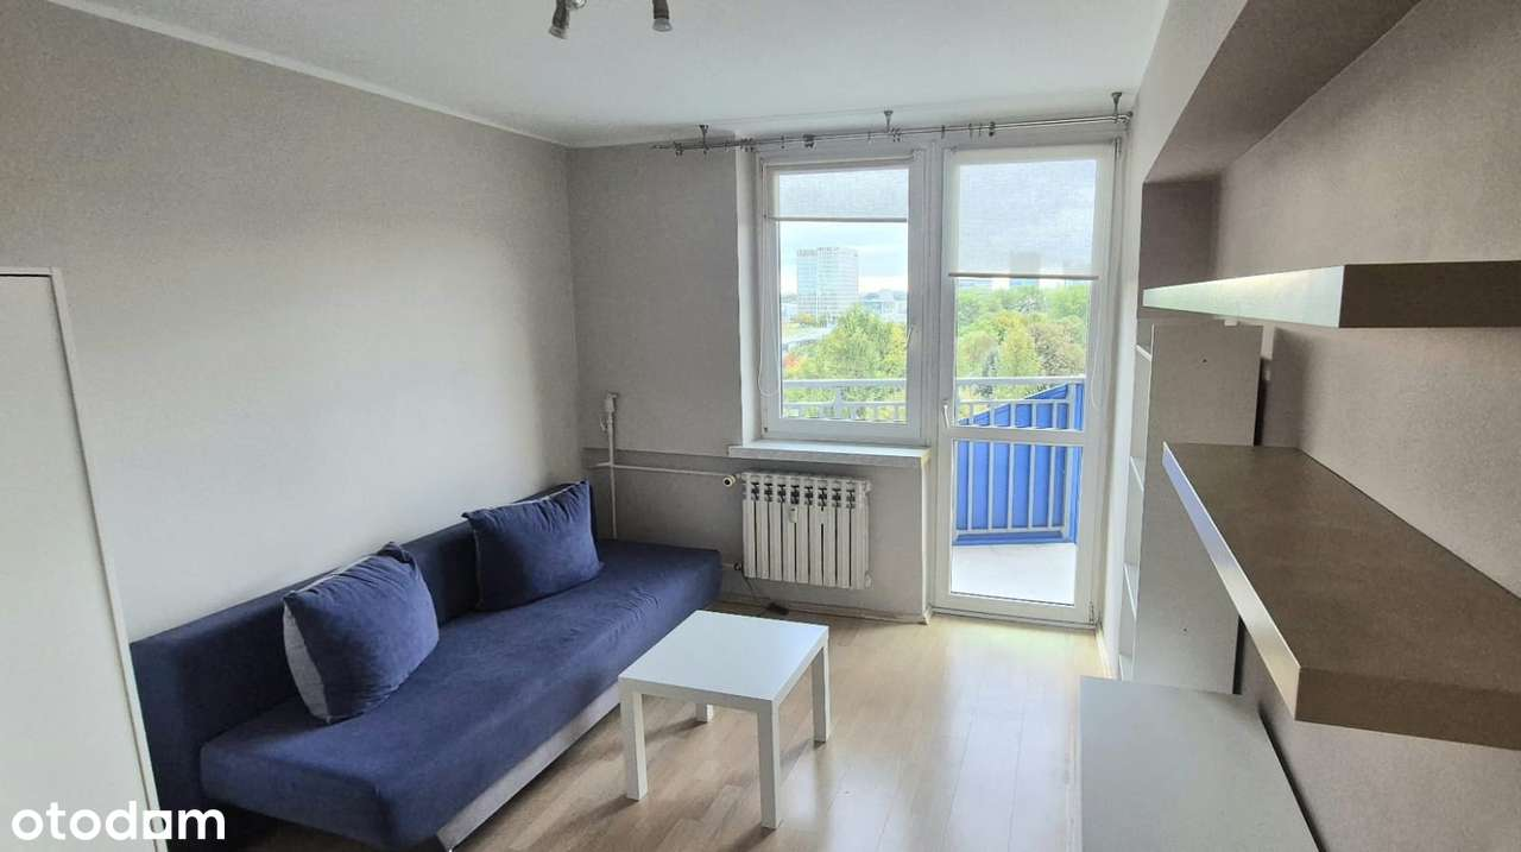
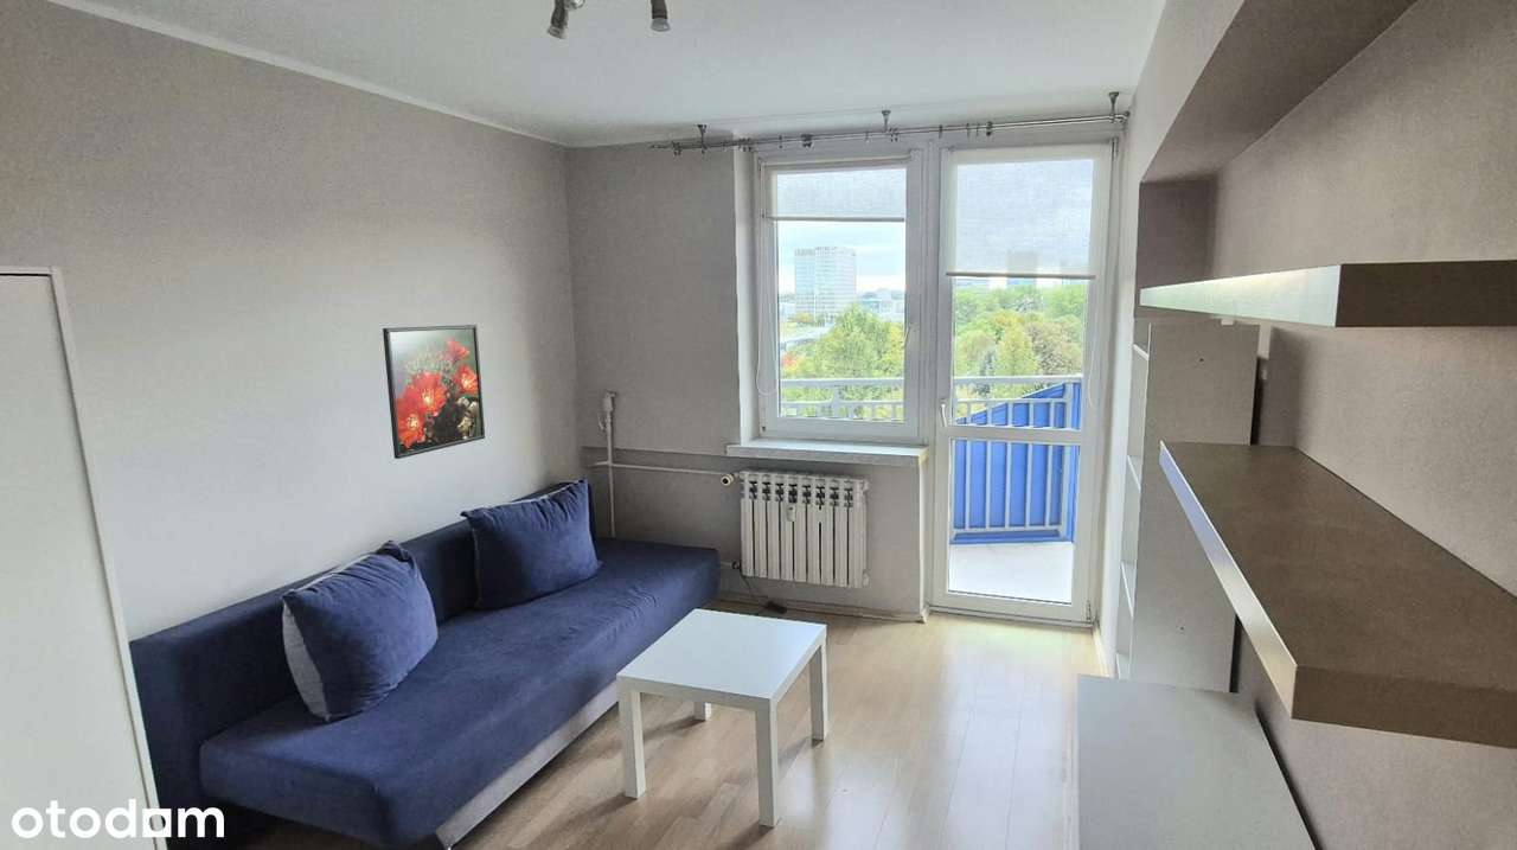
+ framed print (437, 388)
